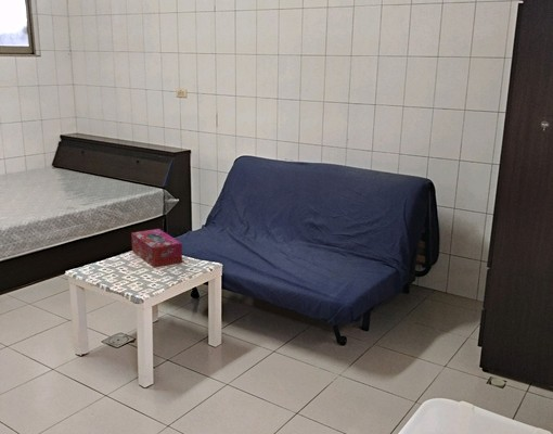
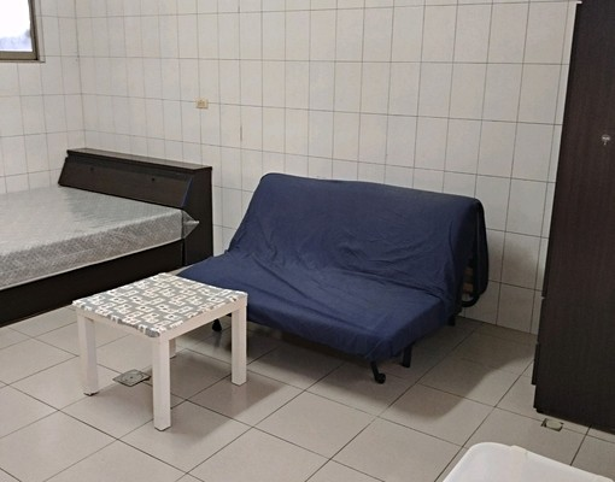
- tissue box (156, 246)
